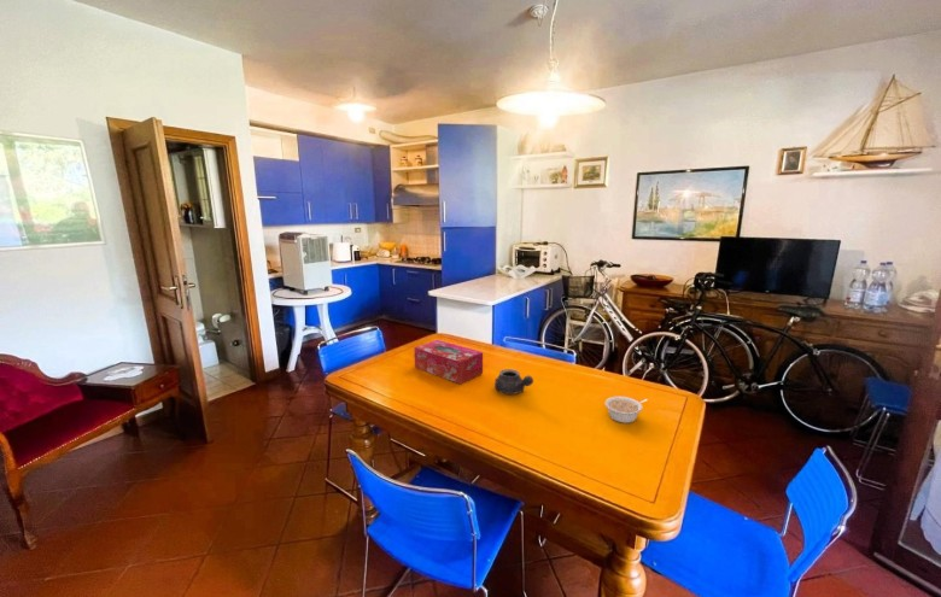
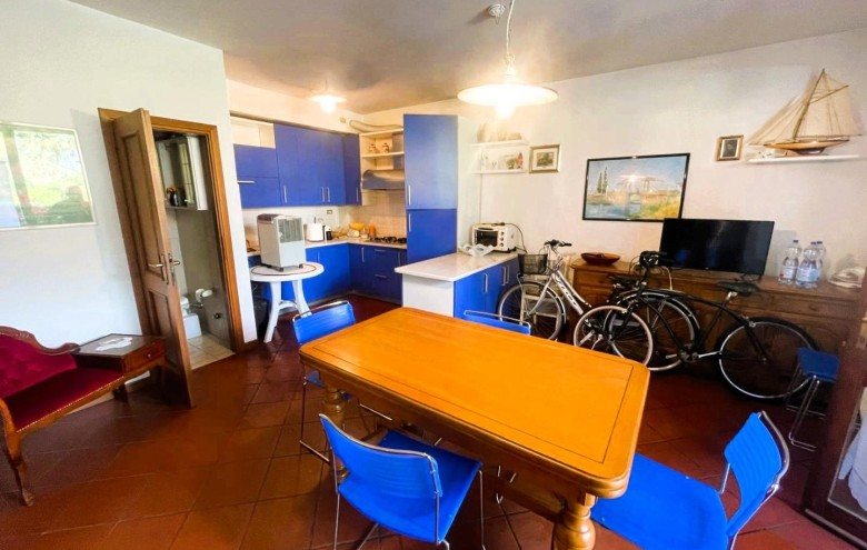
- legume (624, 409)
- tissue box (448, 359)
- teapot (513, 381)
